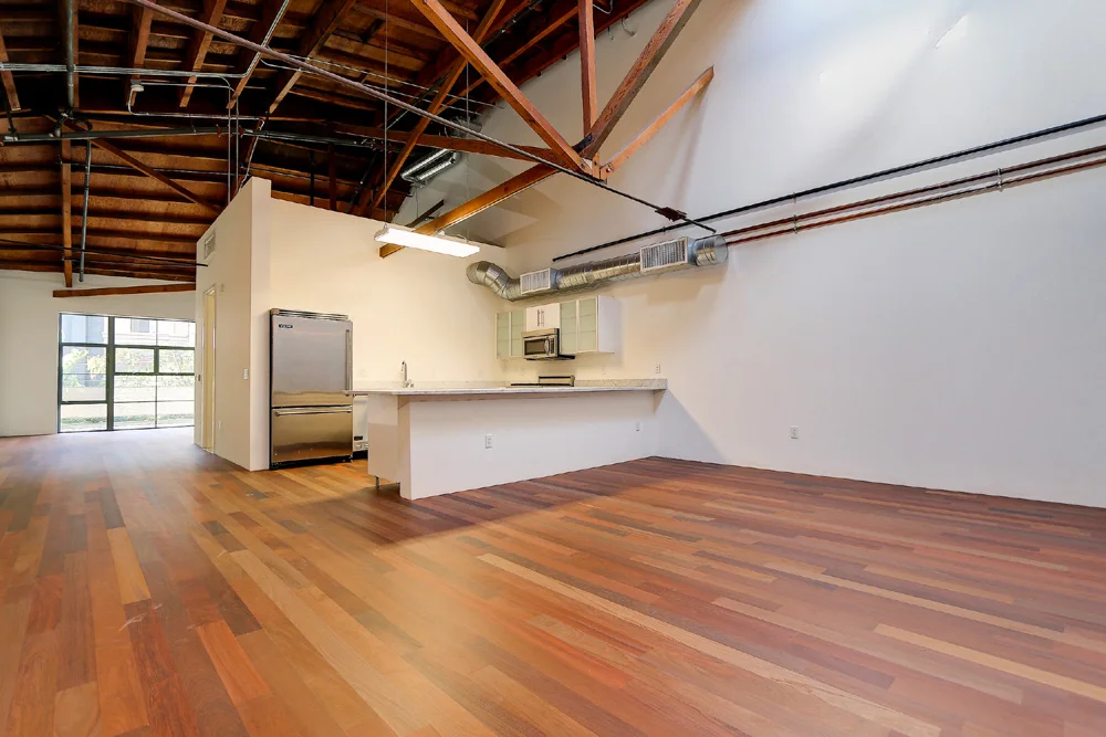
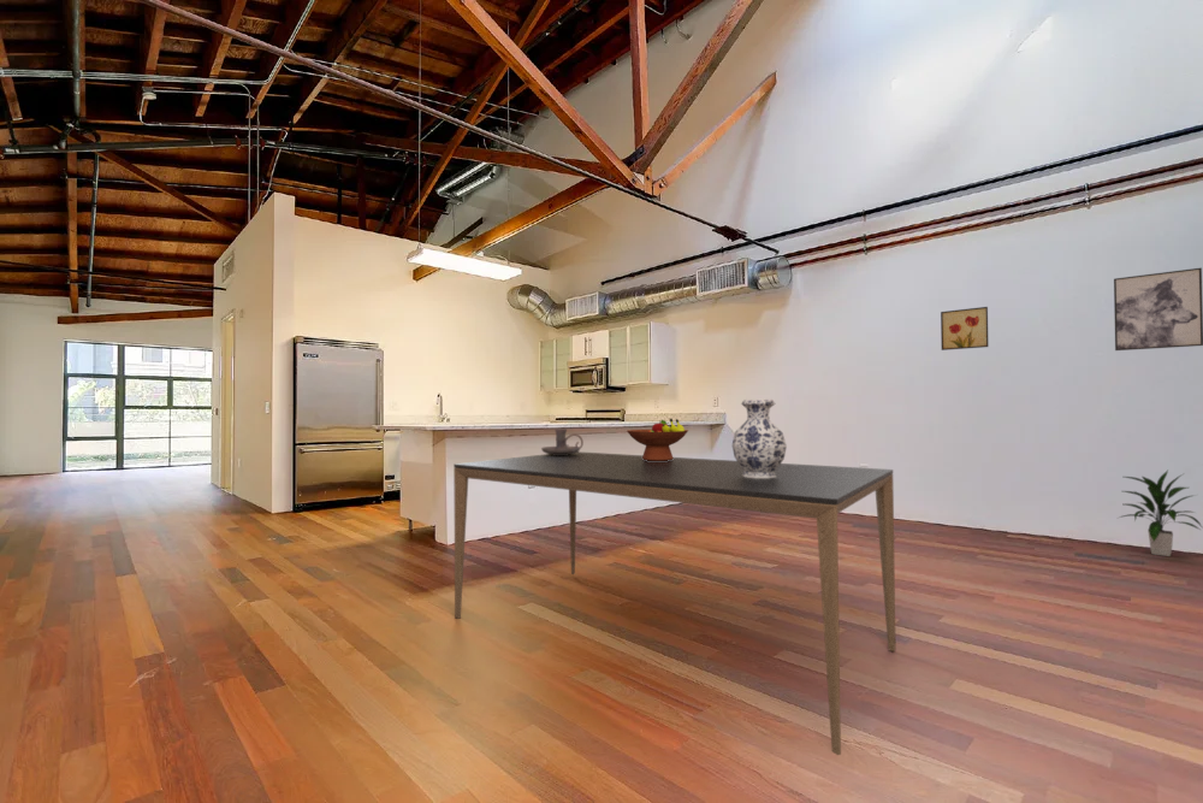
+ vase (758, 437)
+ indoor plant (1157, 512)
+ wall art (964, 329)
+ dining table (659, 500)
+ fruit bowl (657, 438)
+ candle holder (564, 441)
+ wall art (1156, 311)
